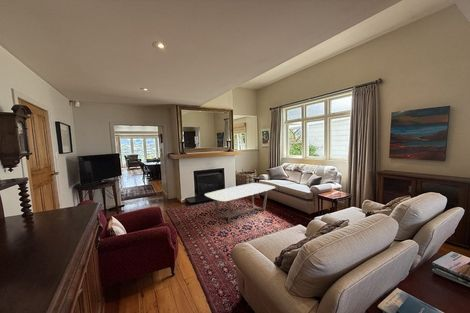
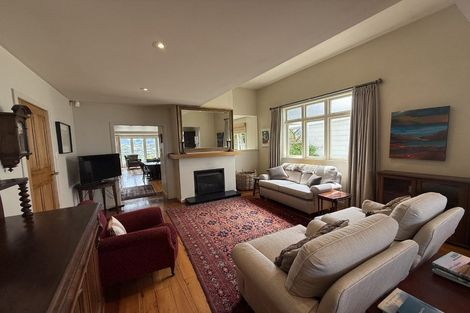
- coffee table (241, 197)
